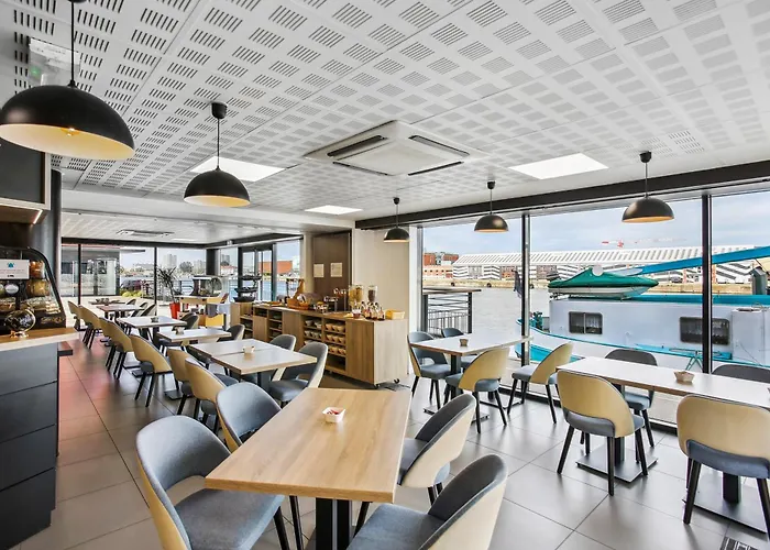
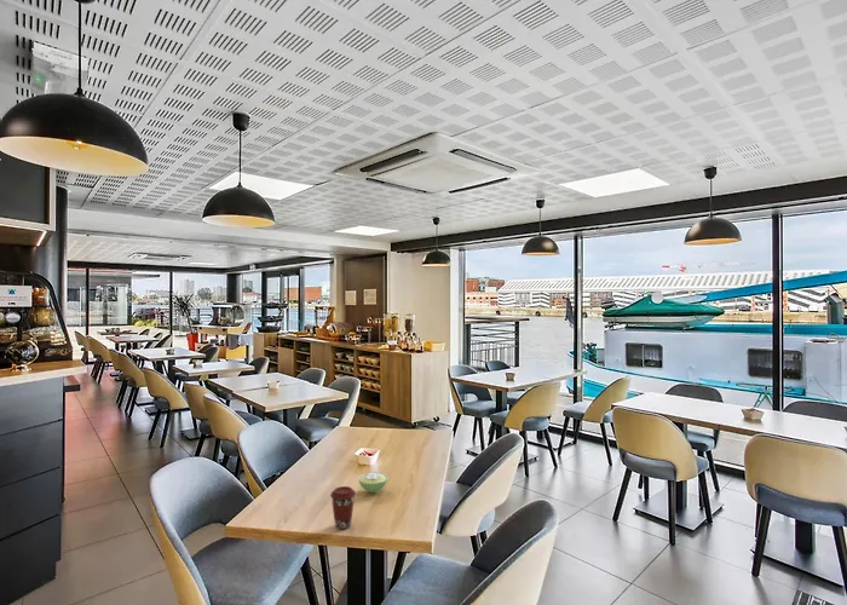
+ coffee cup (342, 507)
+ sugar bowl (373, 482)
